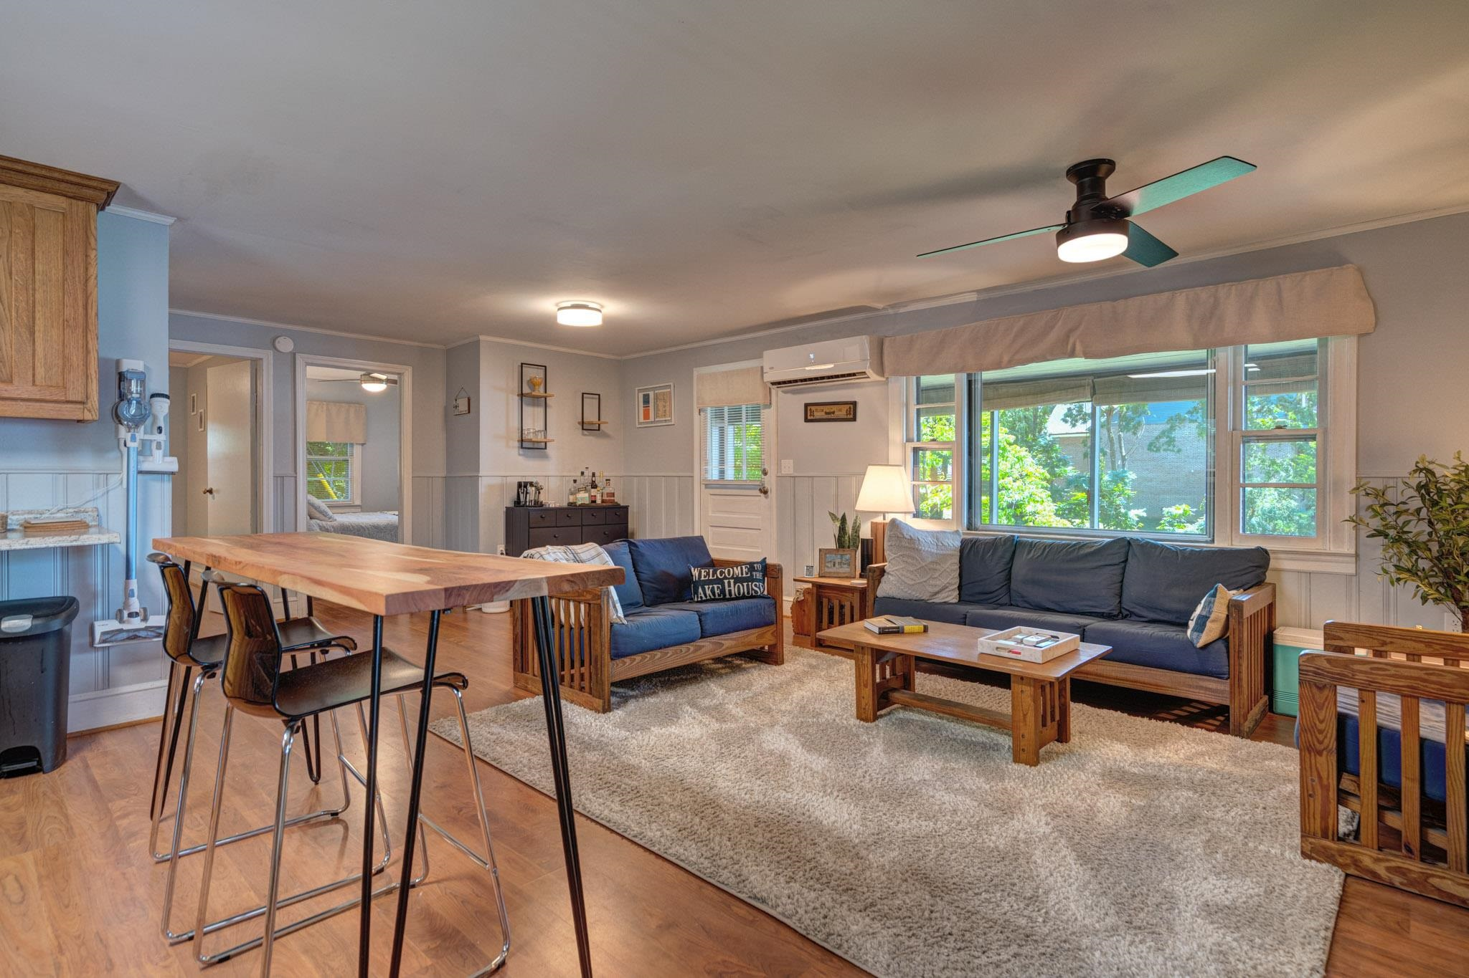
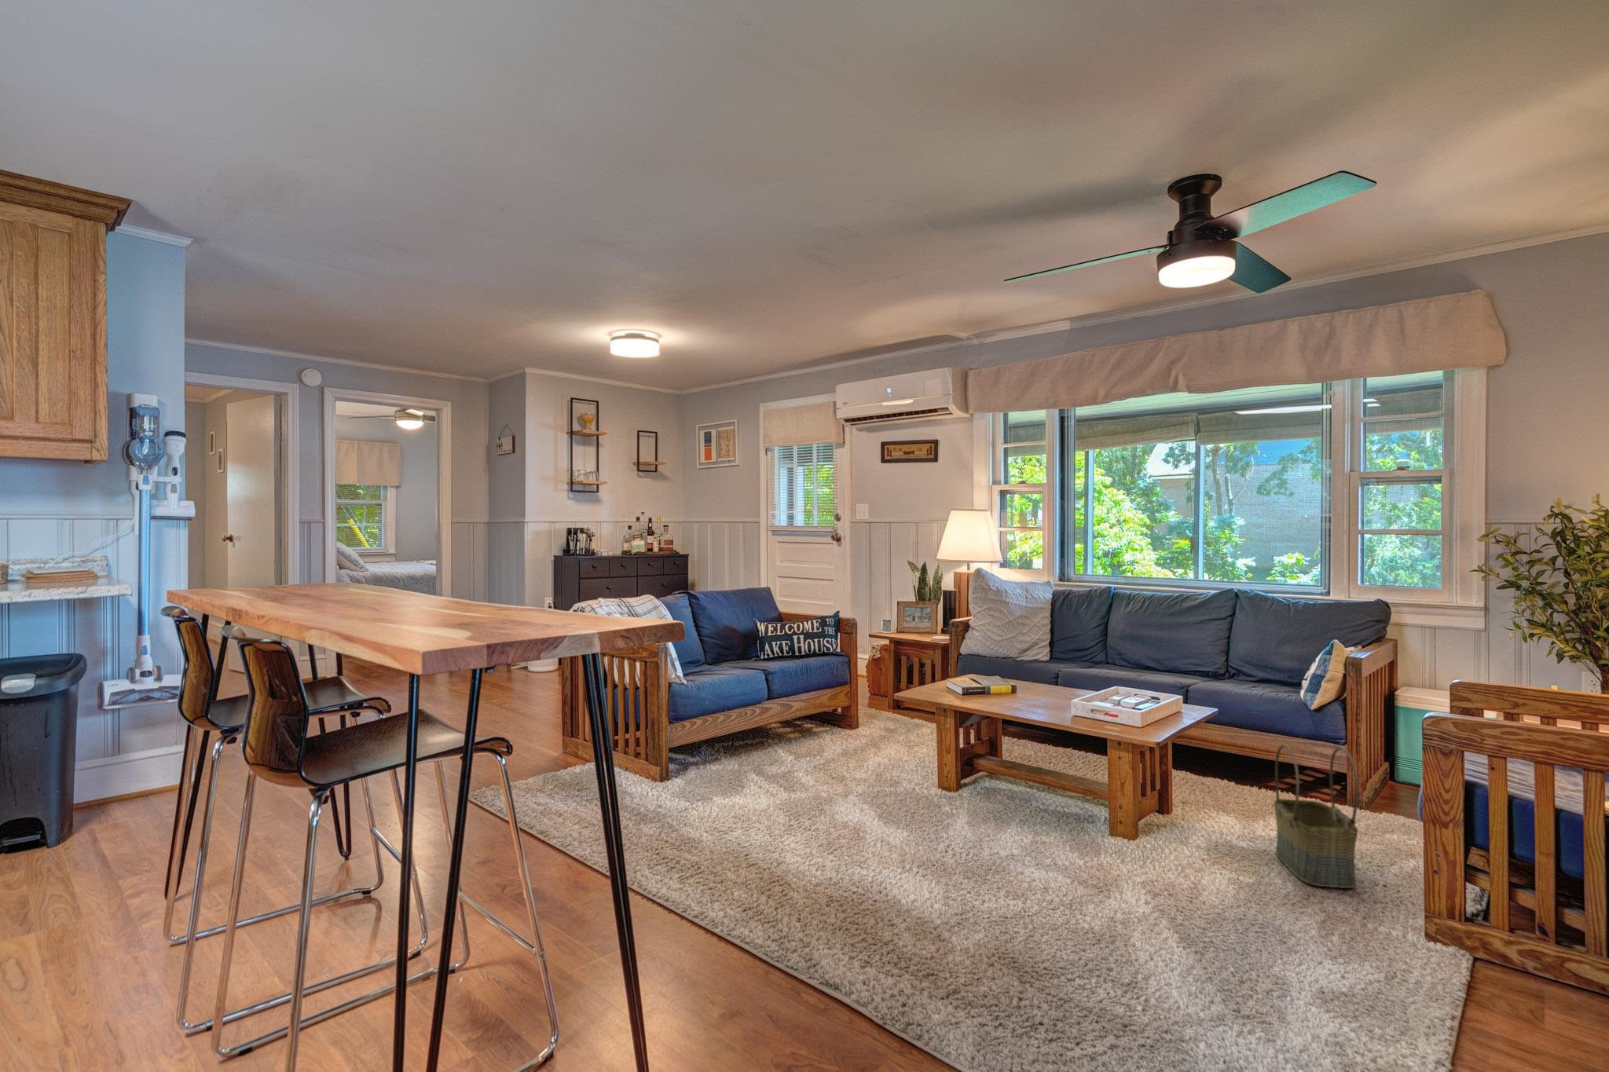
+ basket (1314, 808)
